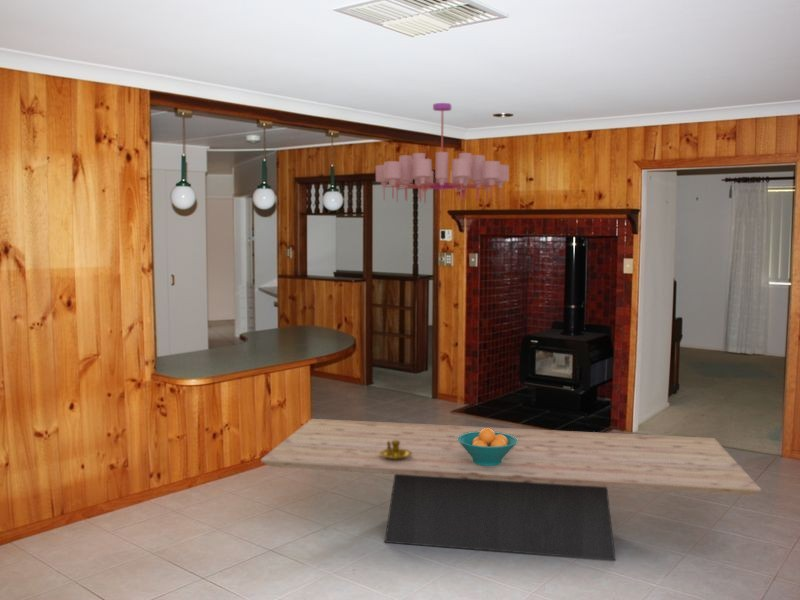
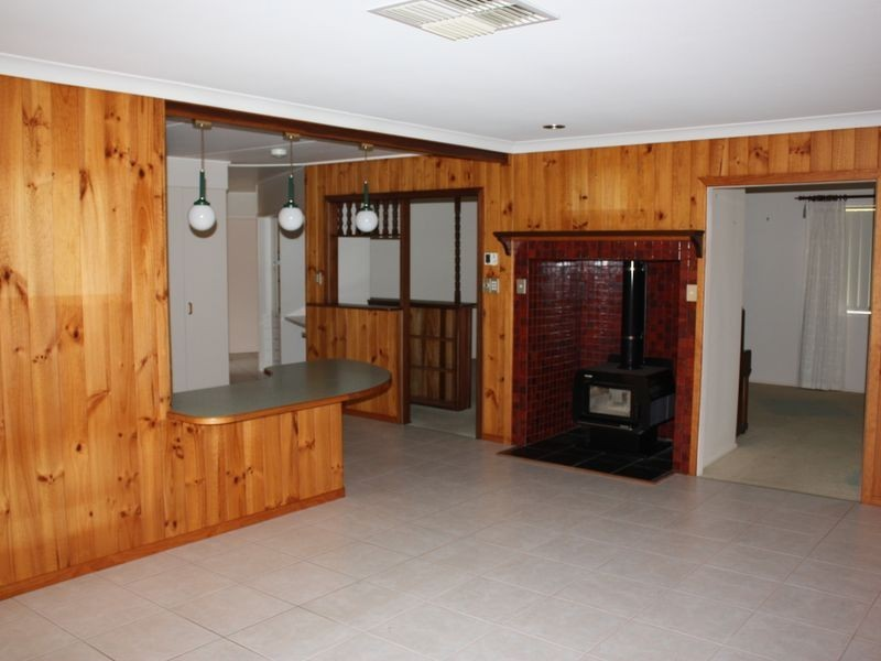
- candlestick (394, 448)
- chandelier (442, 152)
- dining table (499, 492)
- fruit bowl (487, 444)
